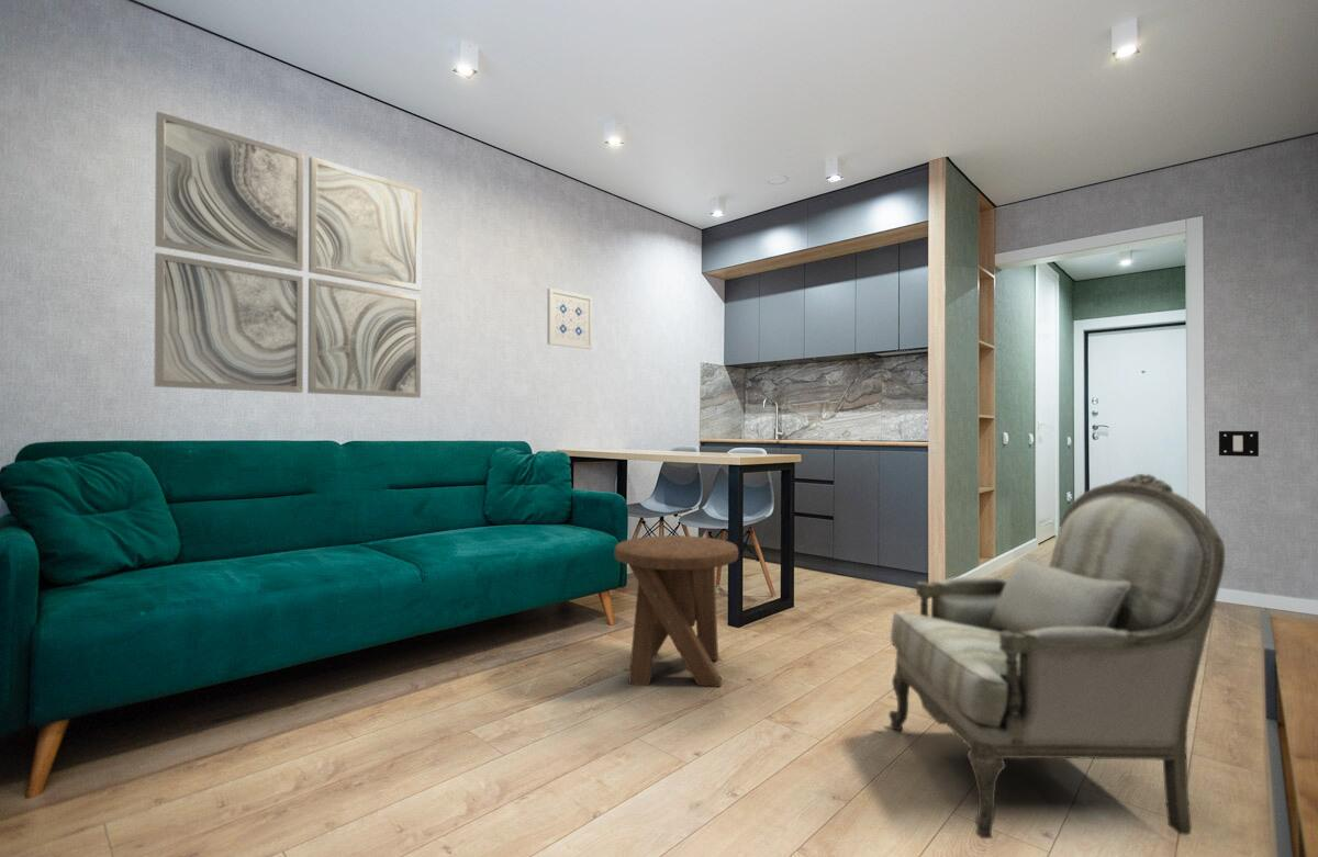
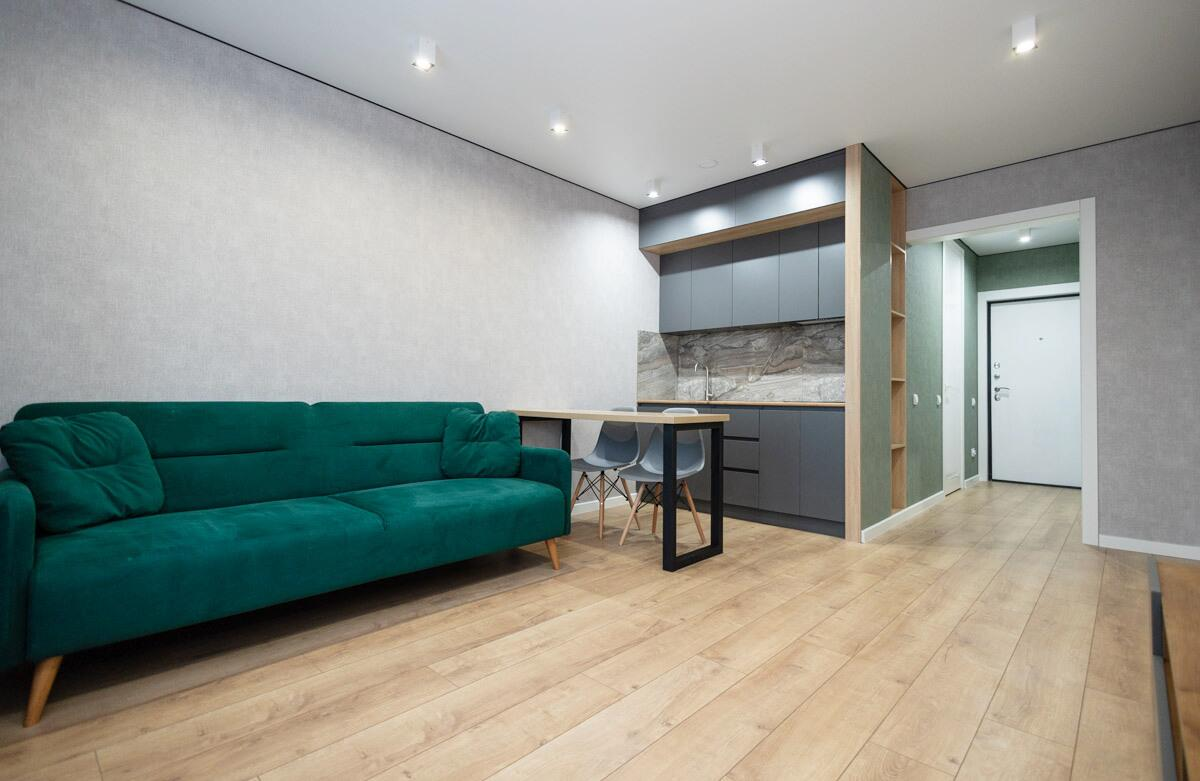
- wall art (570, 319)
- music stool (675, 607)
- light switch (1238, 443)
- armchair (1035, 623)
- wall art (302, 277)
